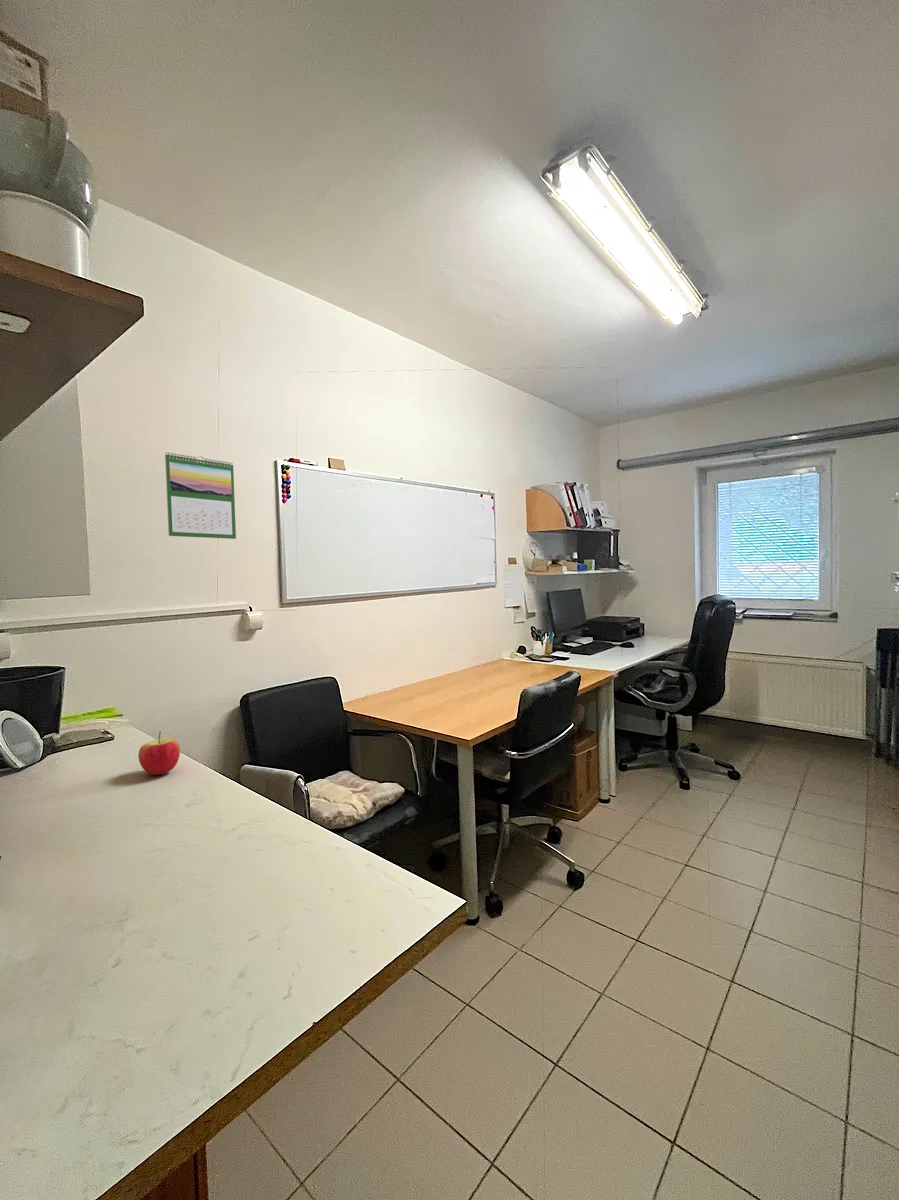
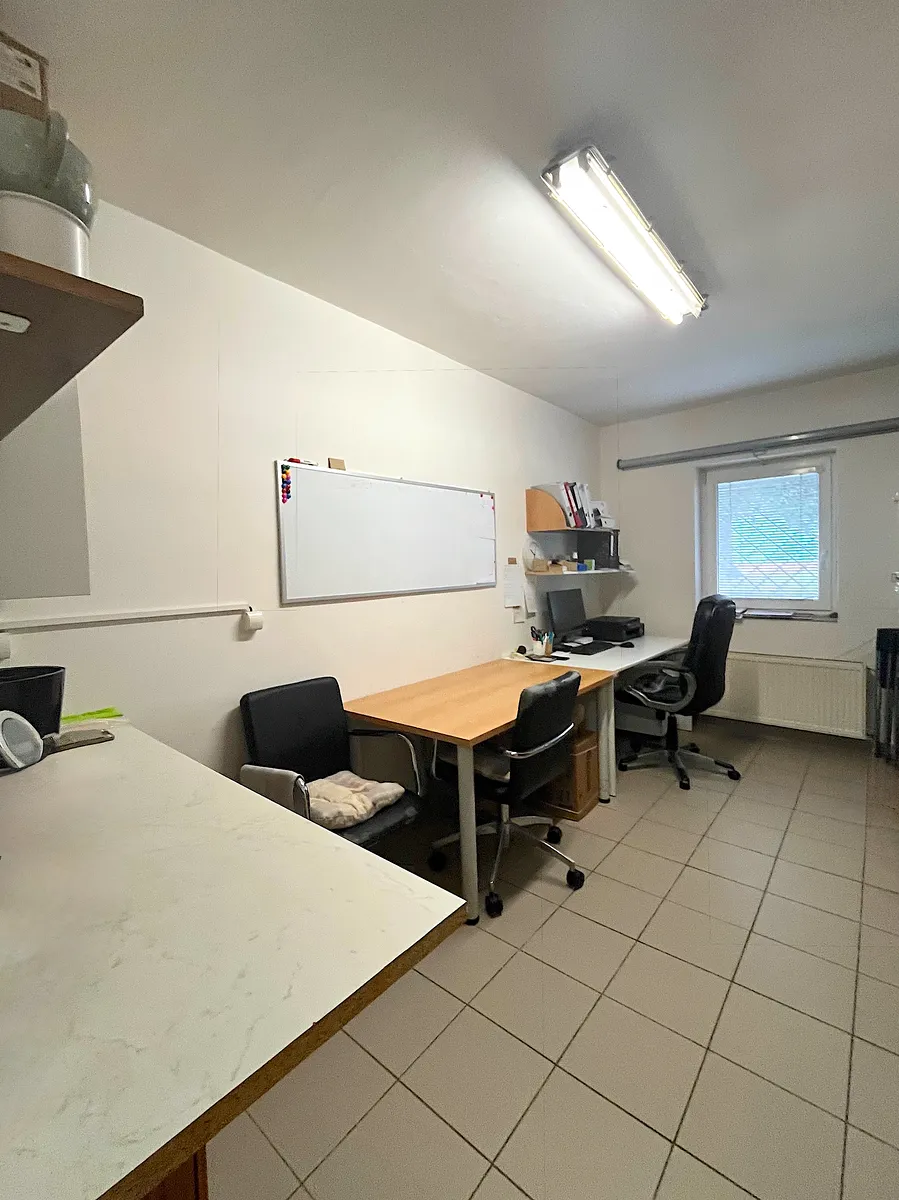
- apple (159, 751)
- calendar (202, 496)
